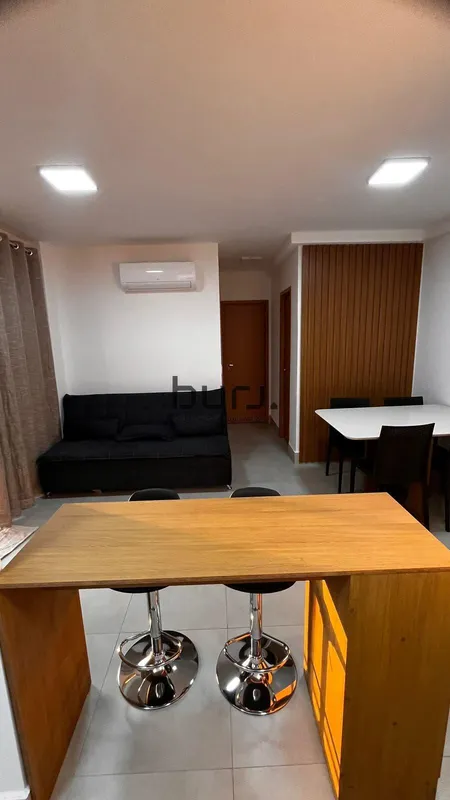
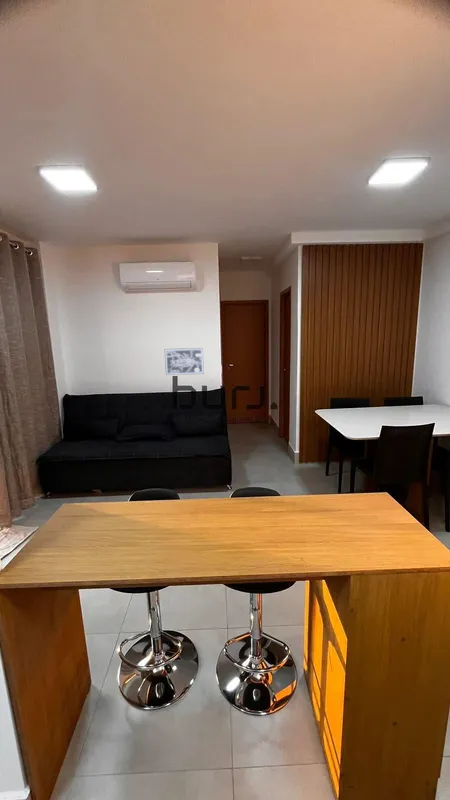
+ wall art (184, 361)
